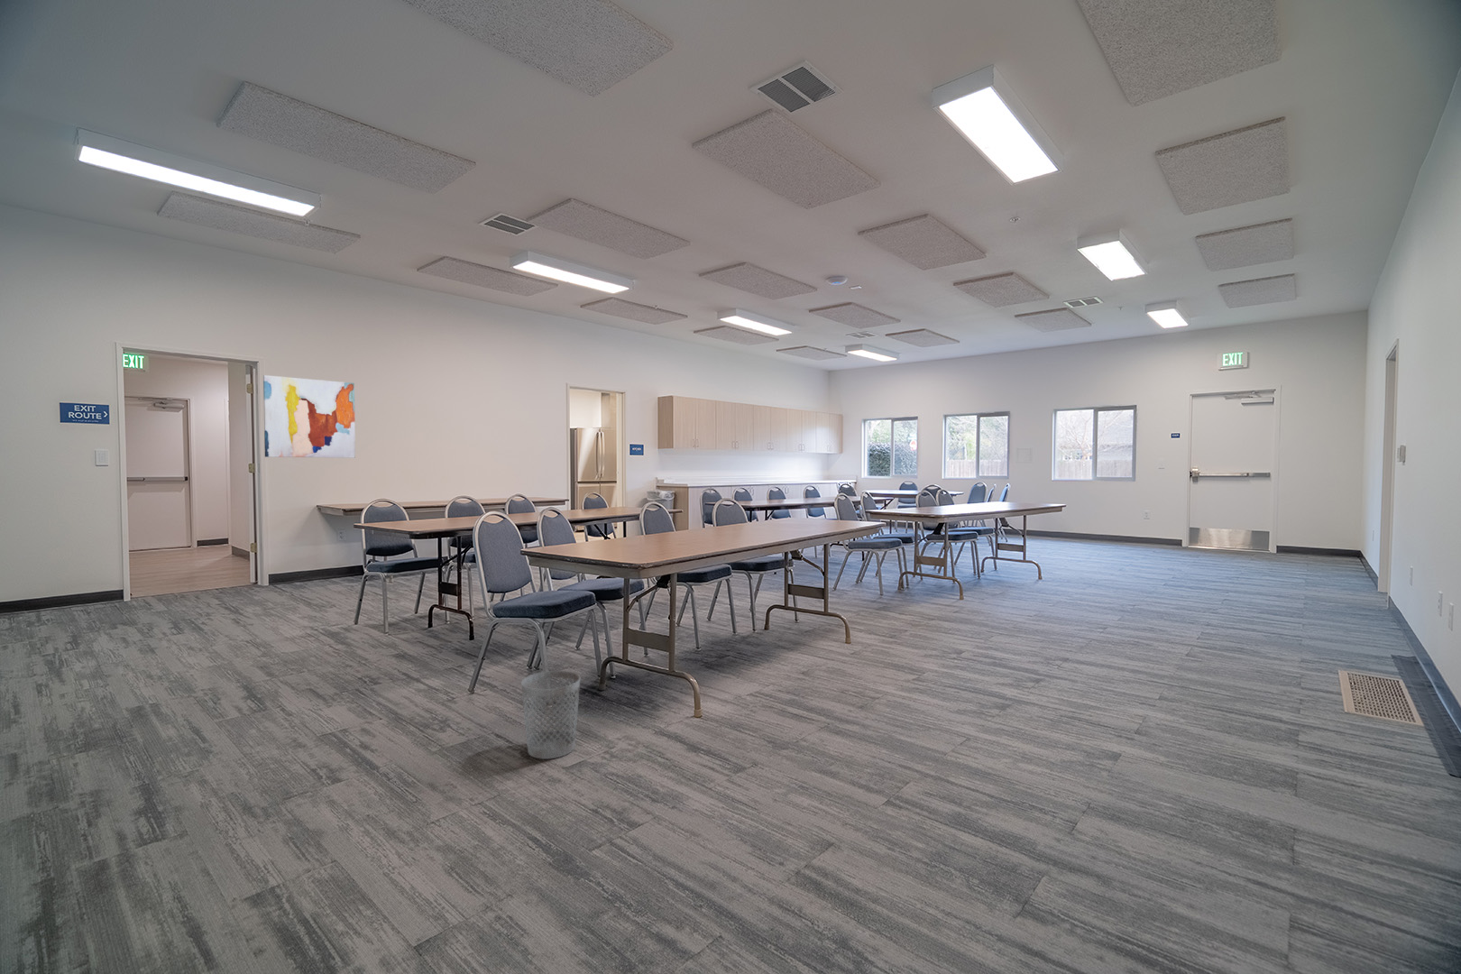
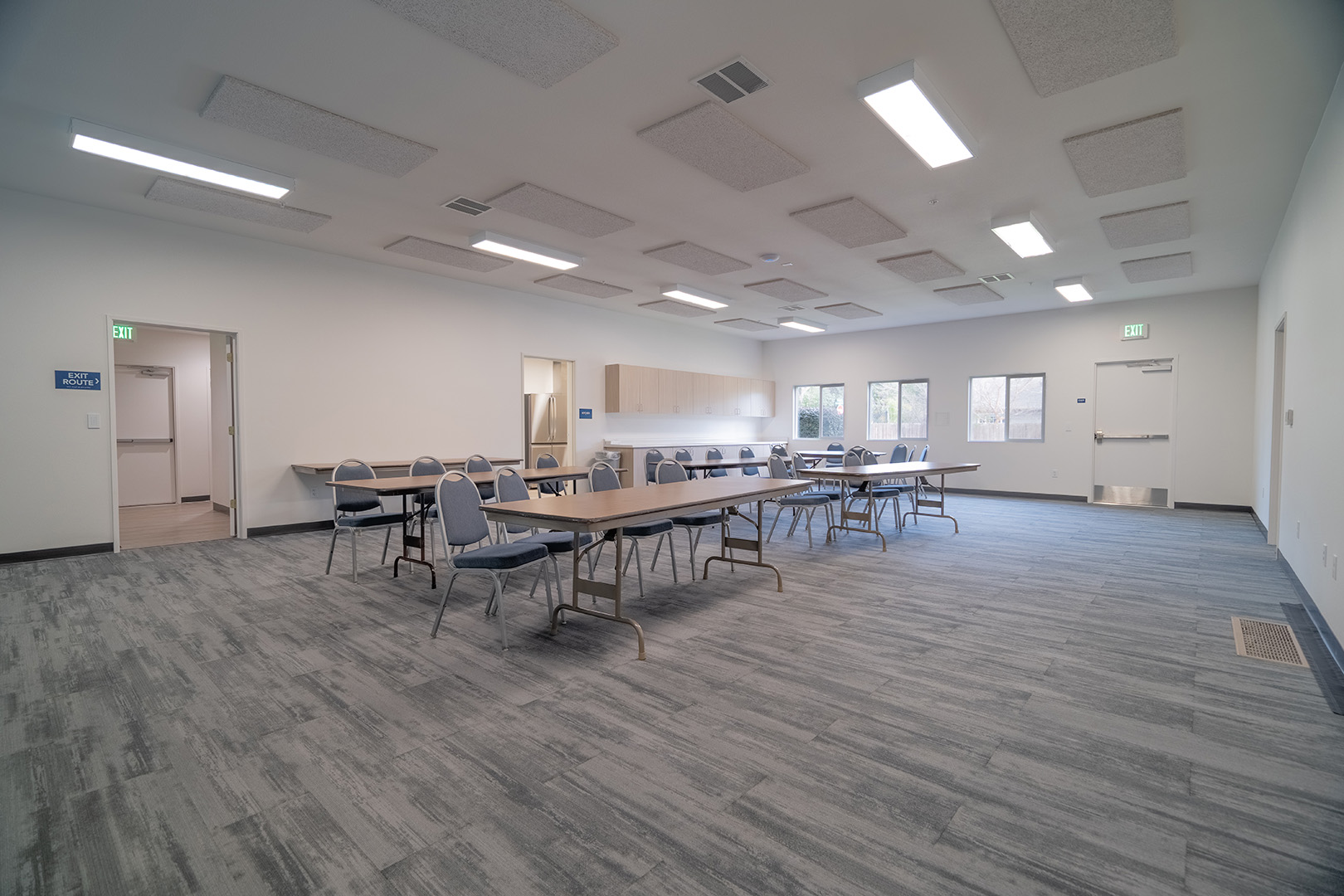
- wastebasket (552, 714)
- wall art (311, 419)
